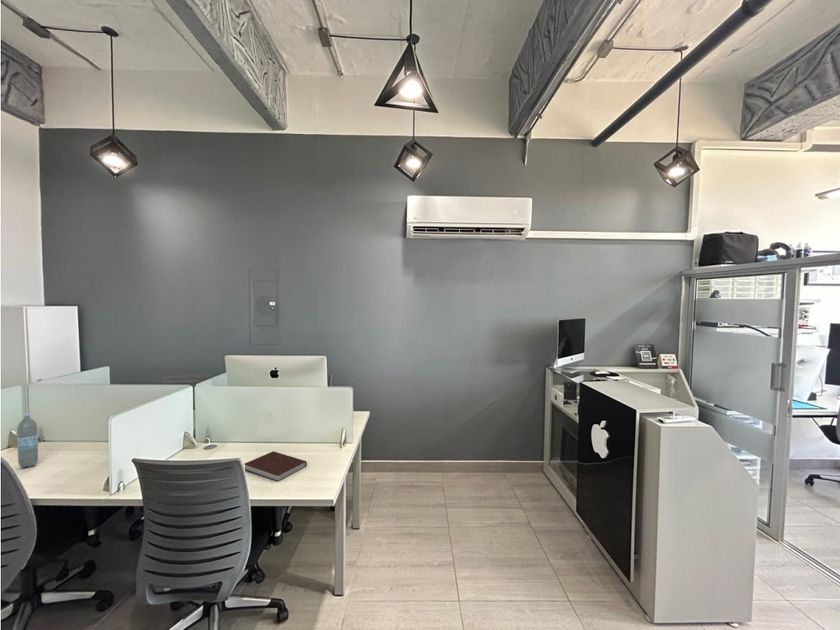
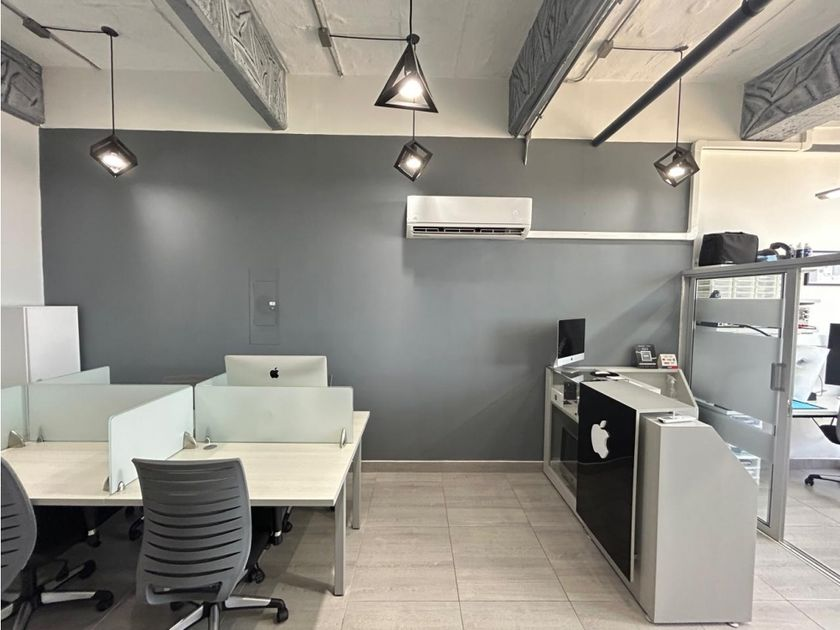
- water bottle (27, 439)
- notebook (275, 465)
